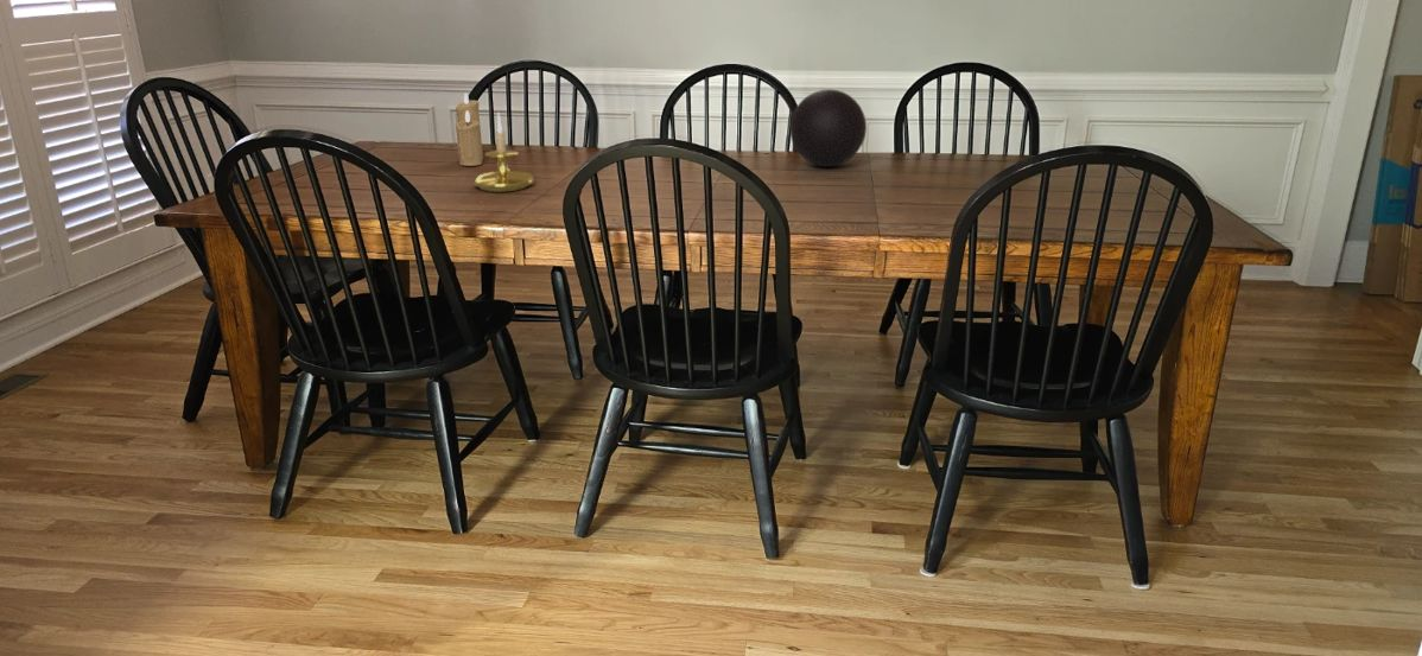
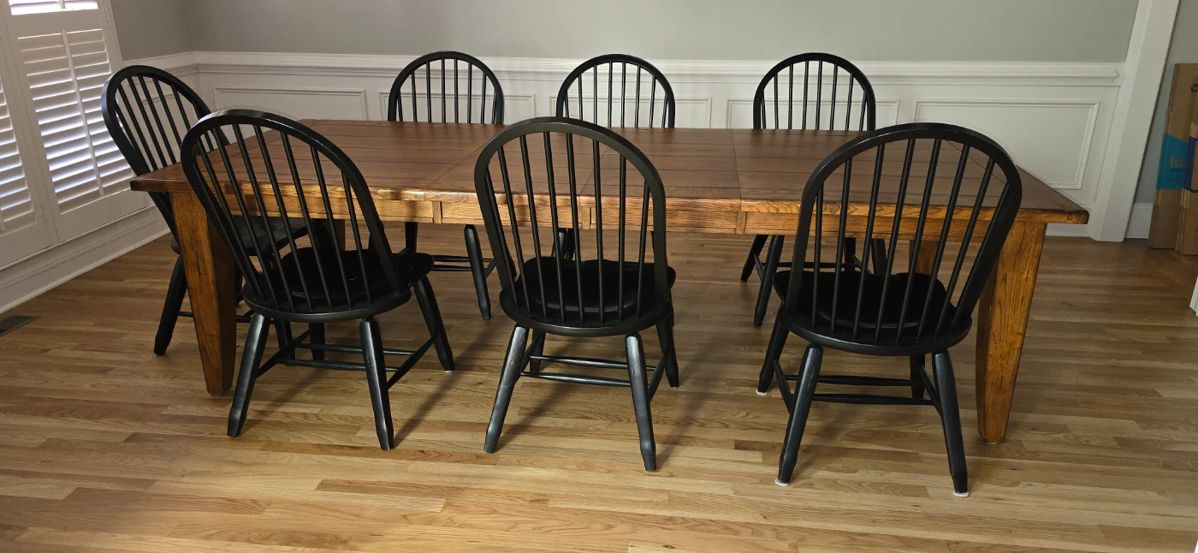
- candle holder (500, 151)
- candle (468, 128)
- decorative ball (827, 128)
